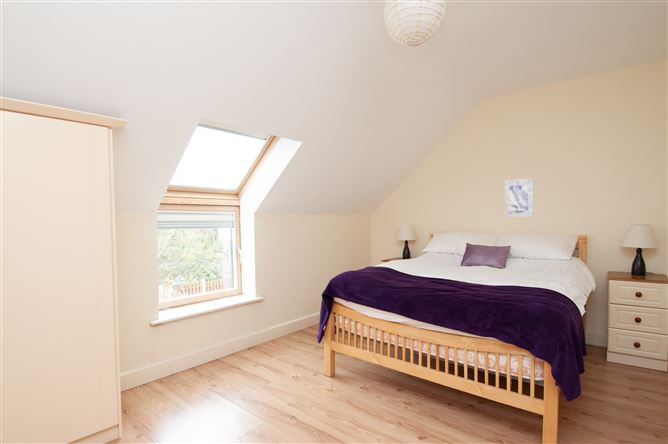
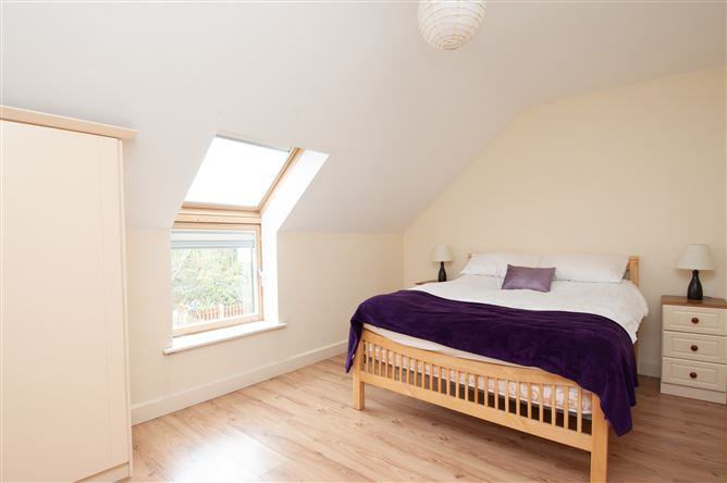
- wall art (518, 198)
